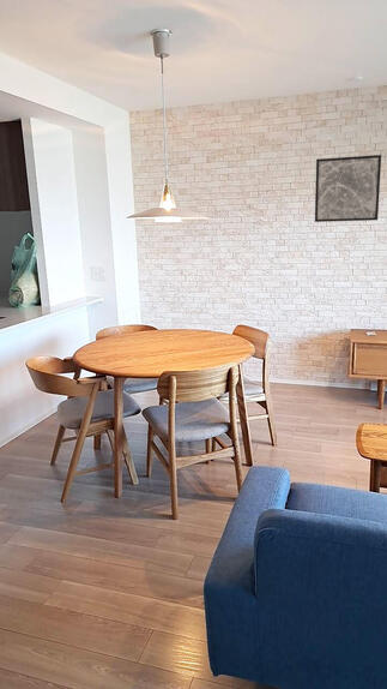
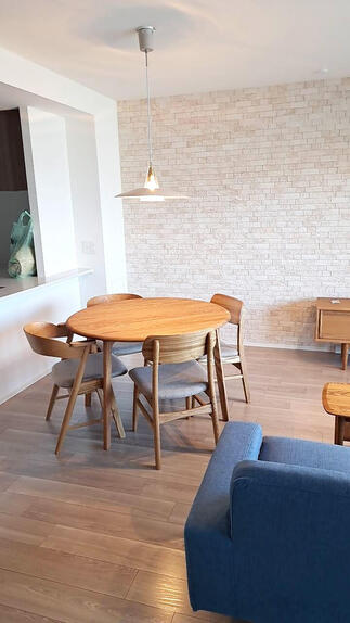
- wall art (346, 188)
